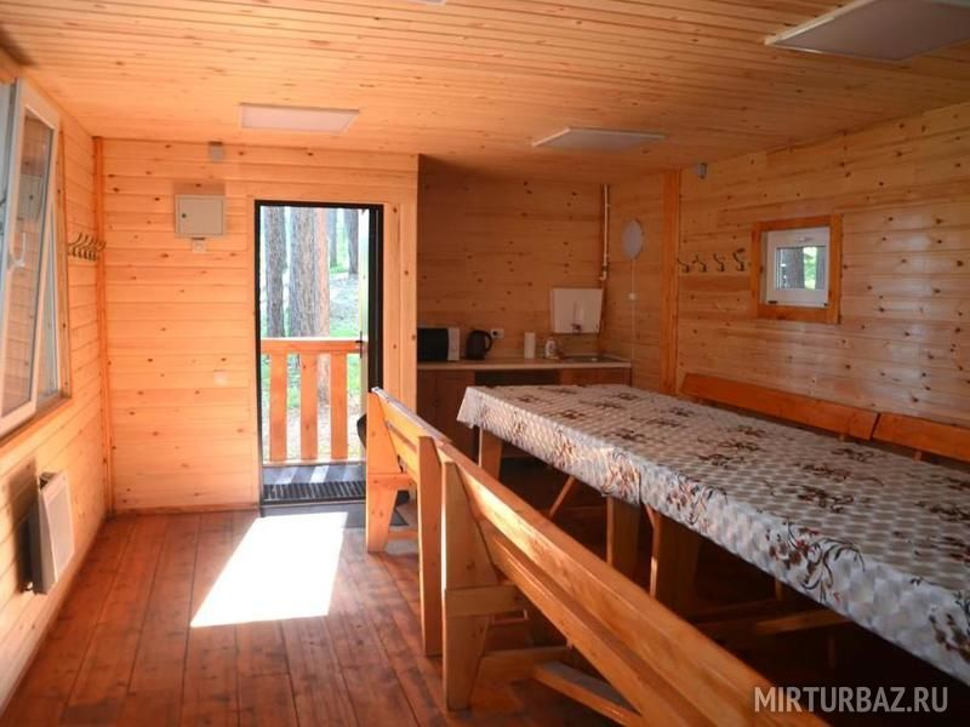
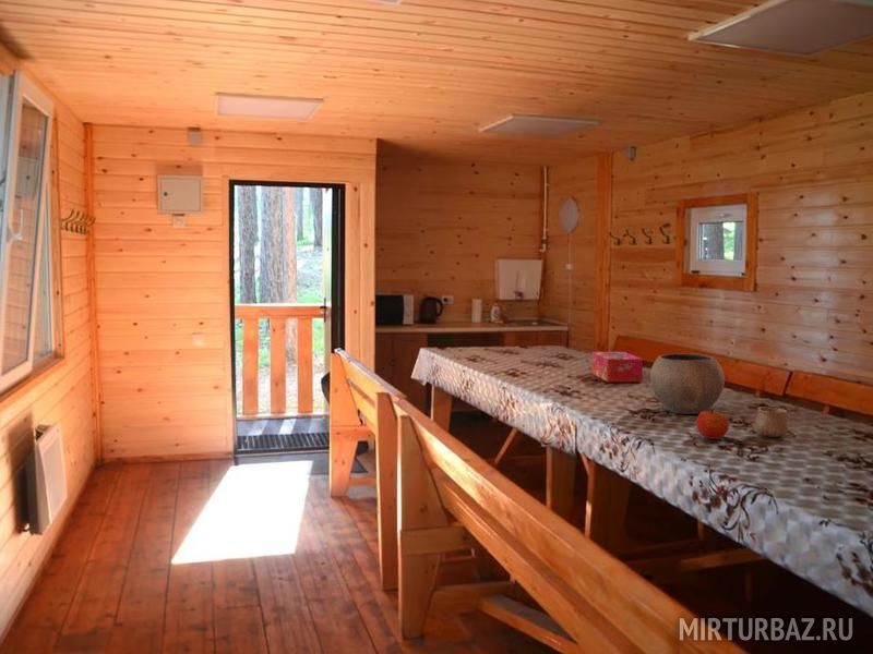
+ bowl (686, 383)
+ cup (770, 422)
+ tissue box (615, 366)
+ fruit (713, 422)
